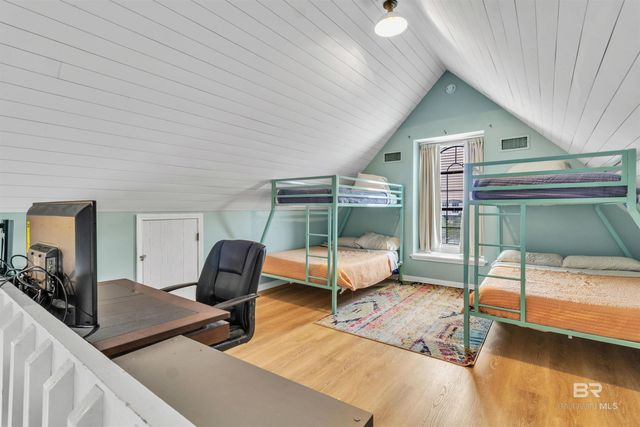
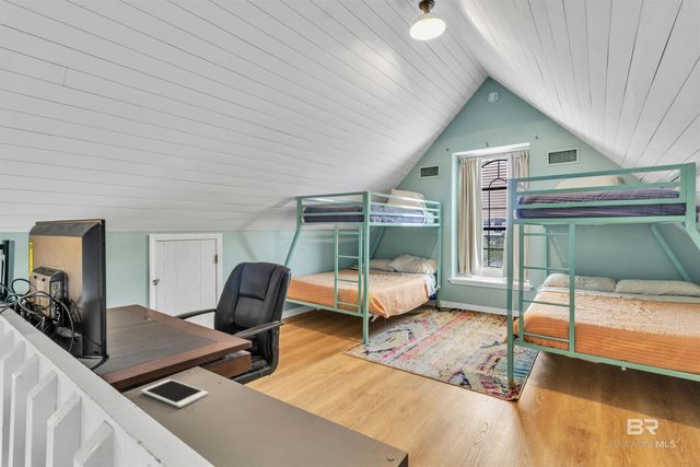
+ cell phone (174, 392)
